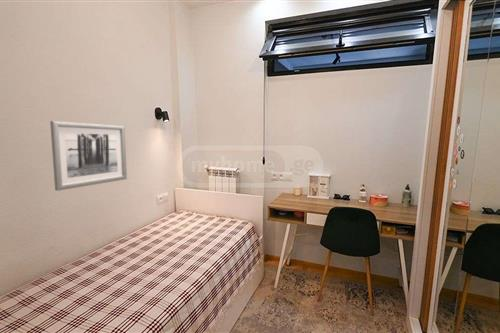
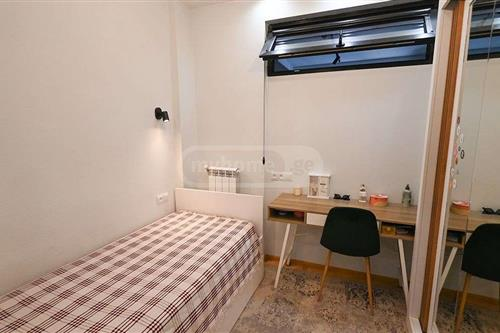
- wall art (94, 154)
